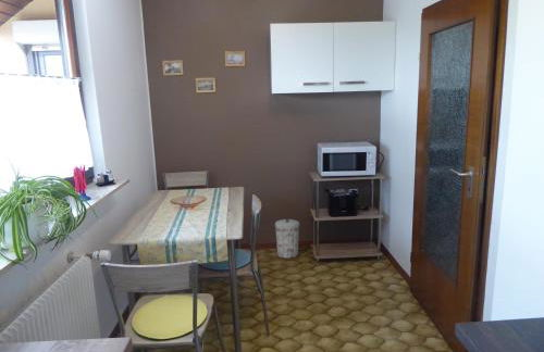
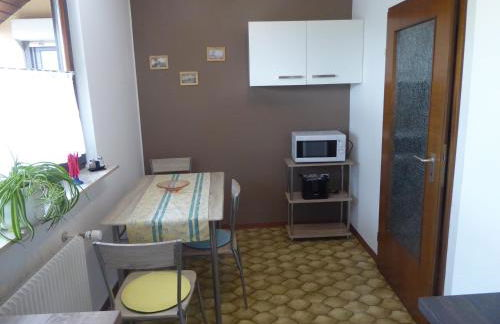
- trash can (287, 237)
